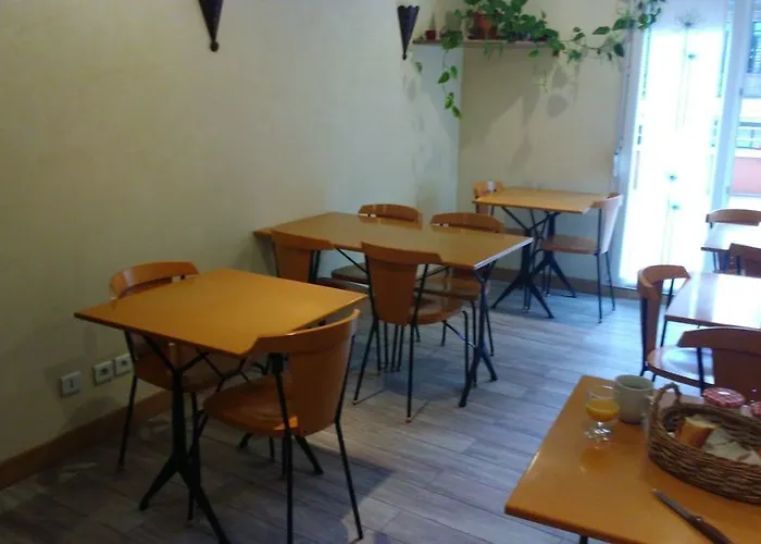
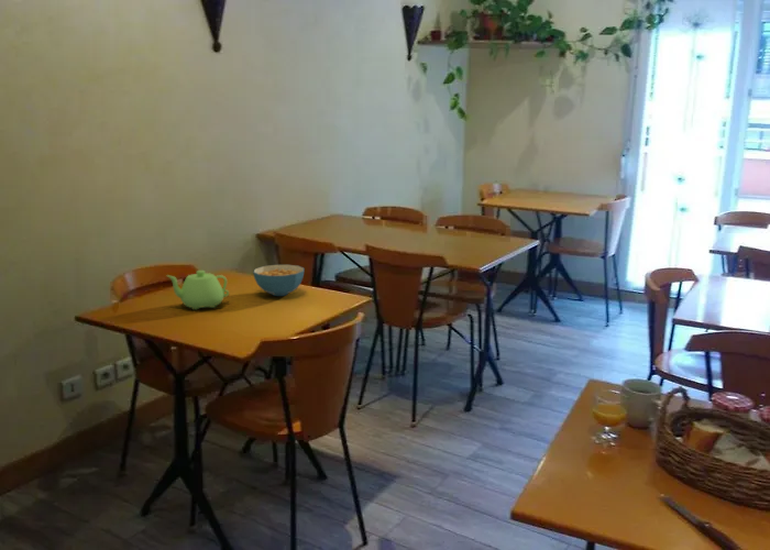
+ teapot (198, 288)
+ cereal bowl (279, 282)
